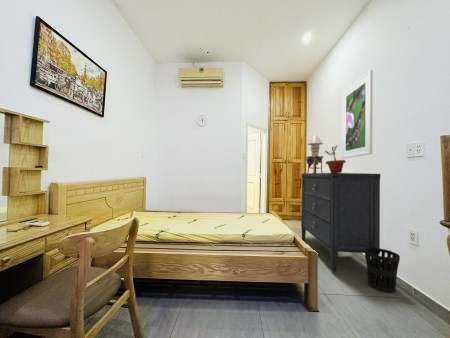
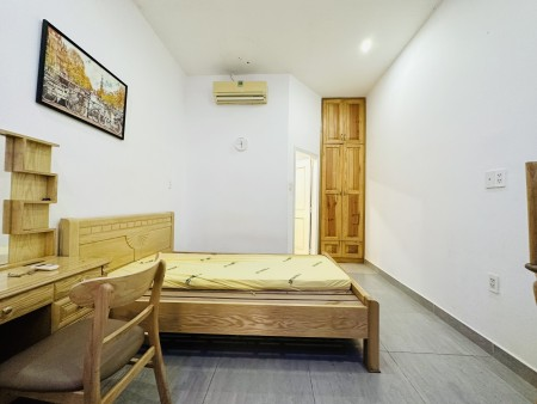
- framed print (355, 119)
- wastebasket (380, 269)
- dresser (332, 213)
- table lamp (316, 154)
- potted plant (335, 159)
